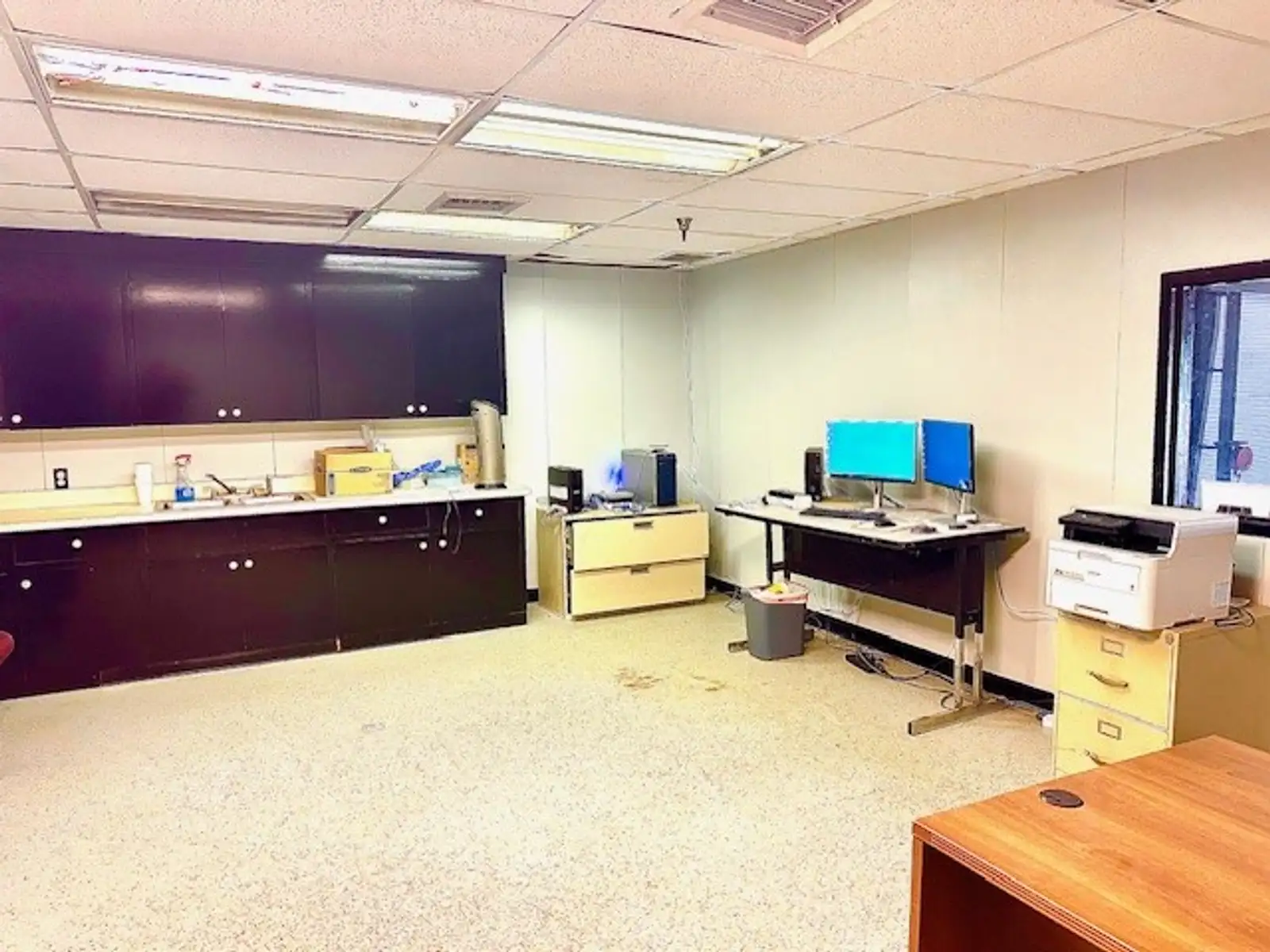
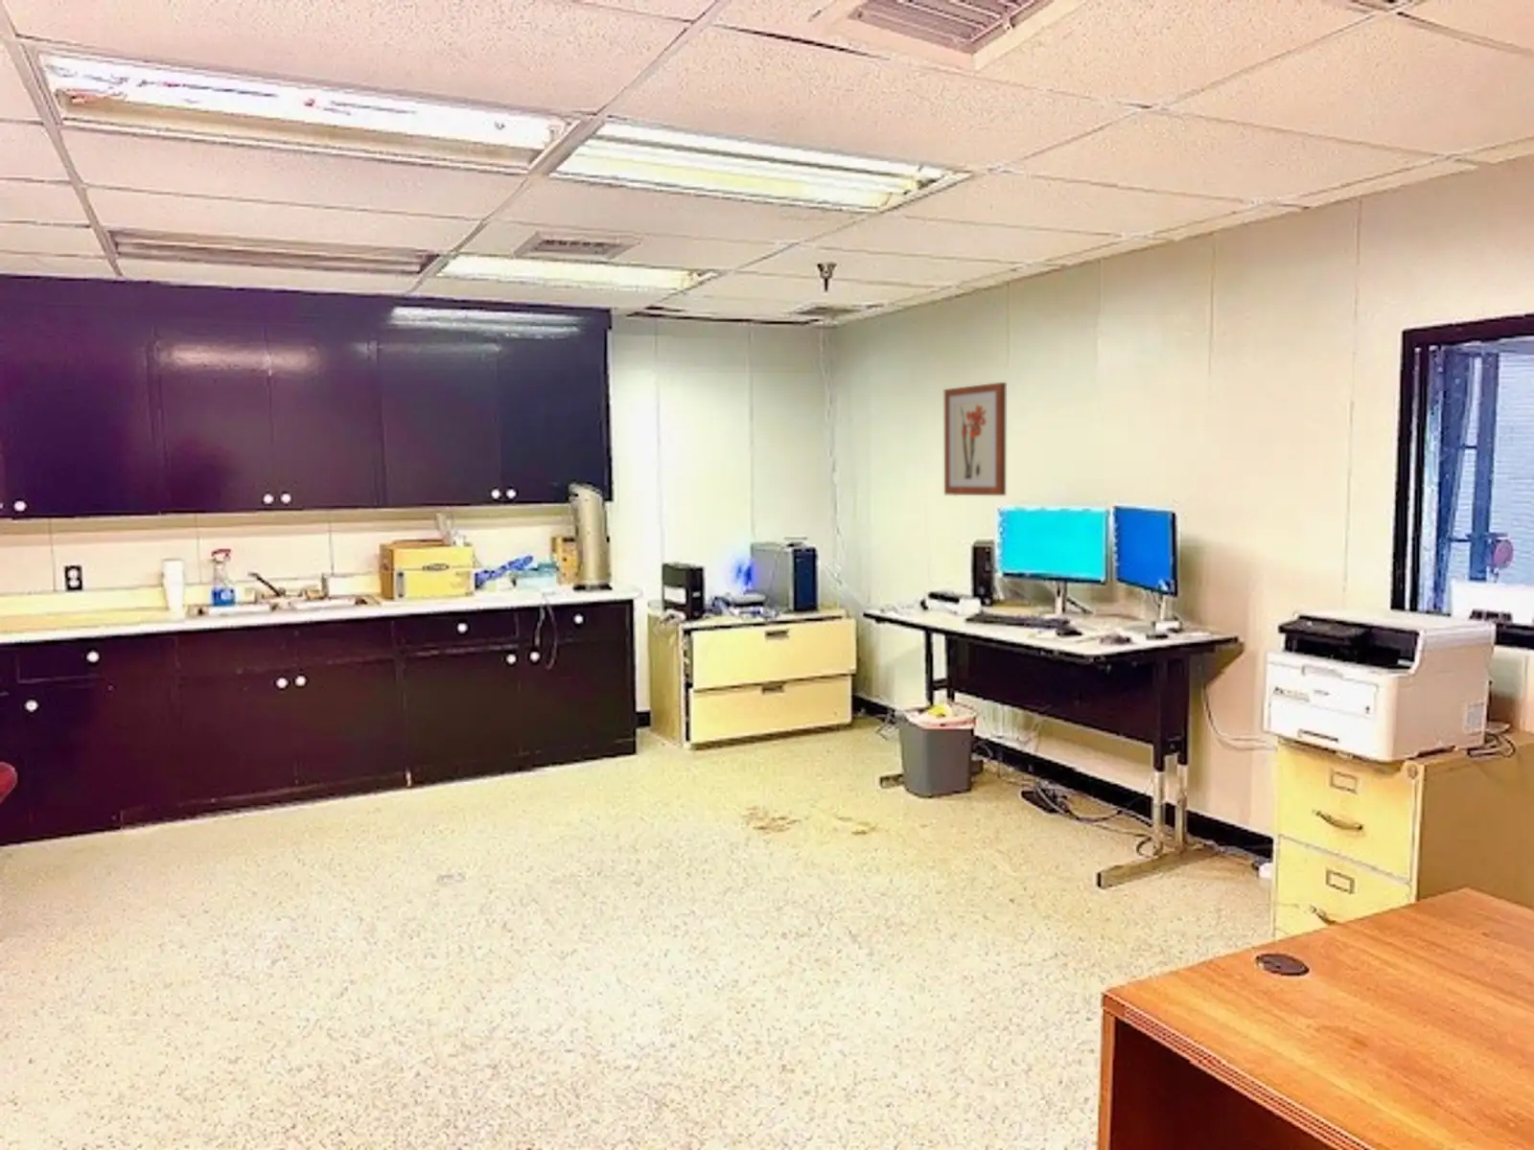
+ wall art (974, 441)
